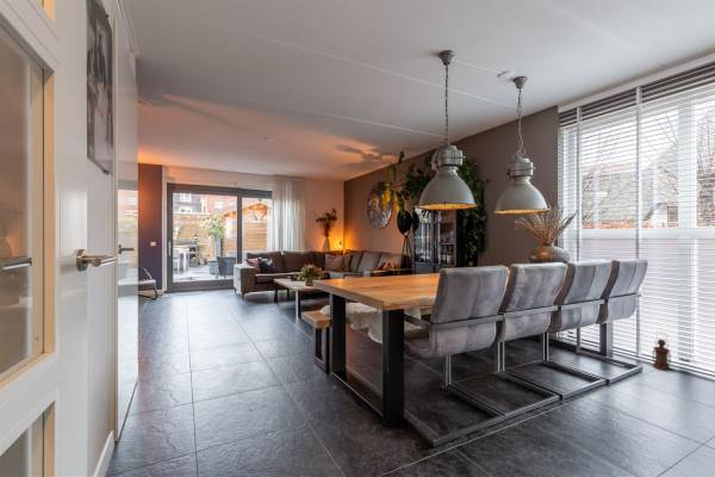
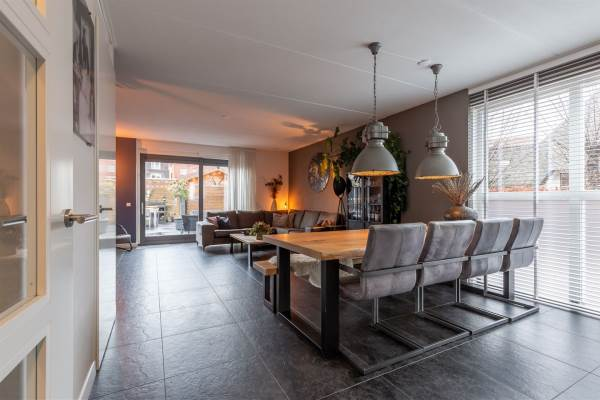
- lantern (661, 349)
